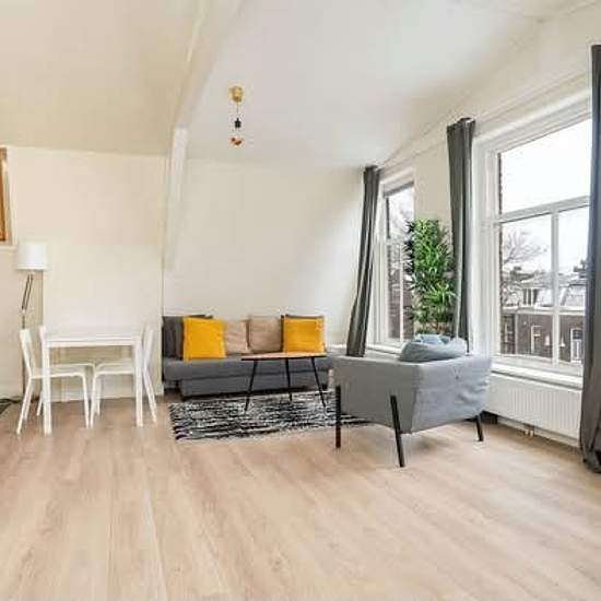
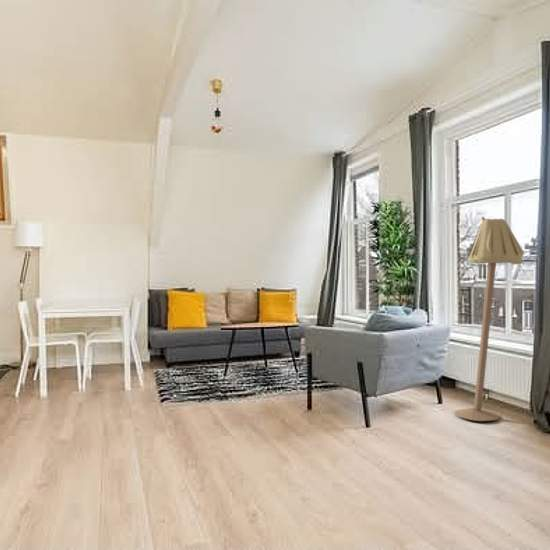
+ floor lamp (488, 316)
